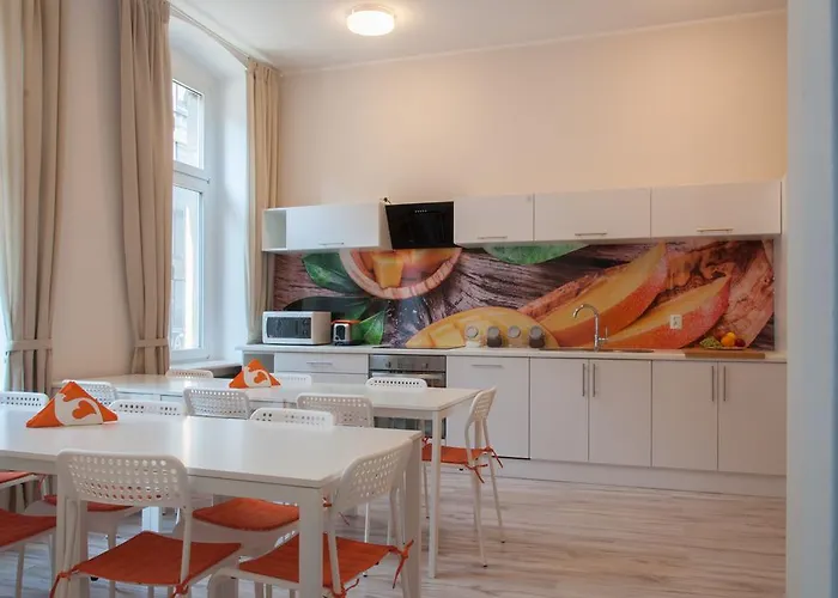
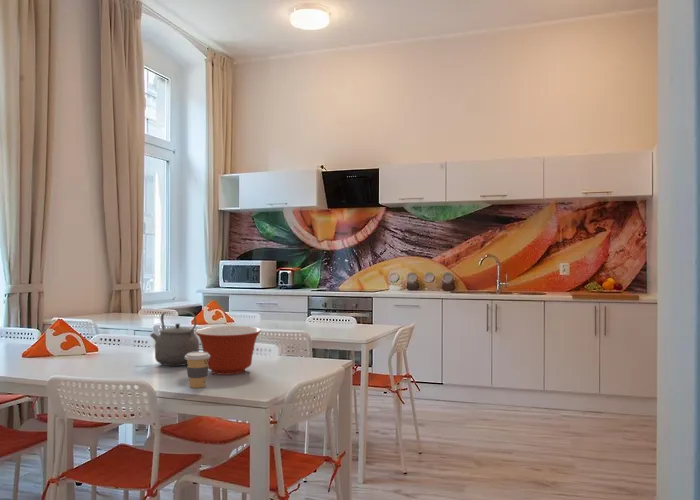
+ tea kettle (172, 336)
+ coffee cup (197, 369)
+ mixing bowl (228, 350)
